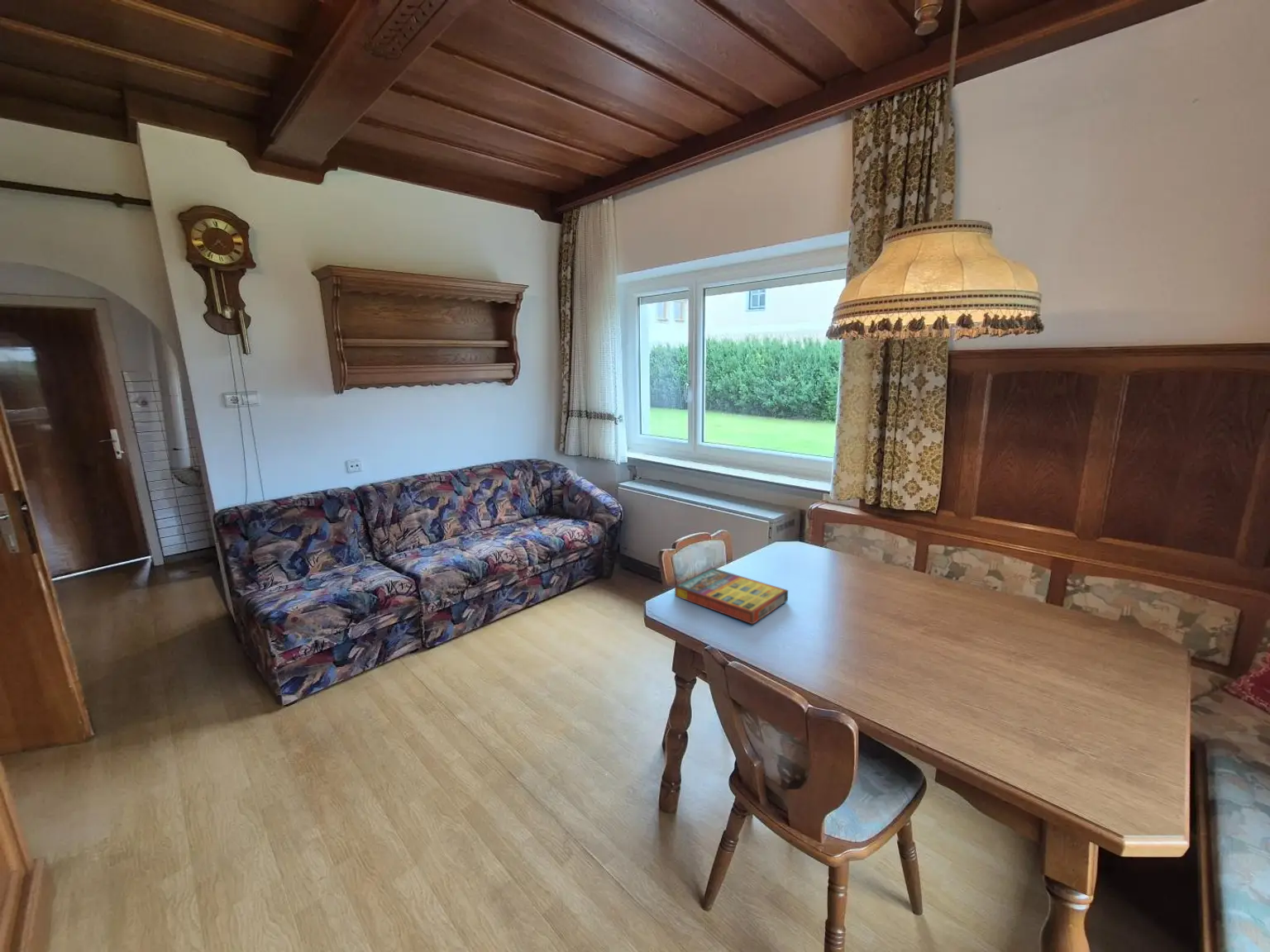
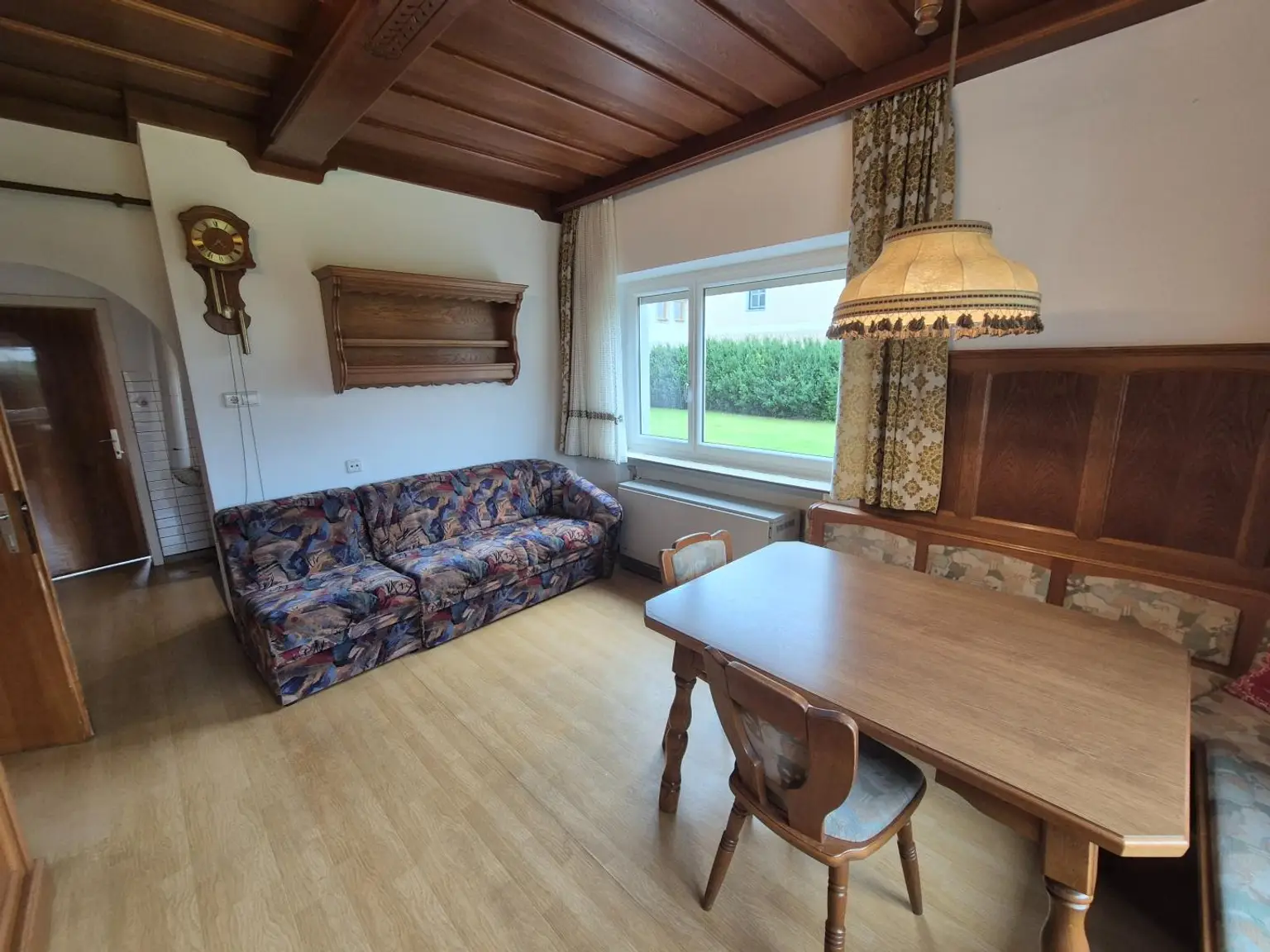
- game compilation box (730, 593)
